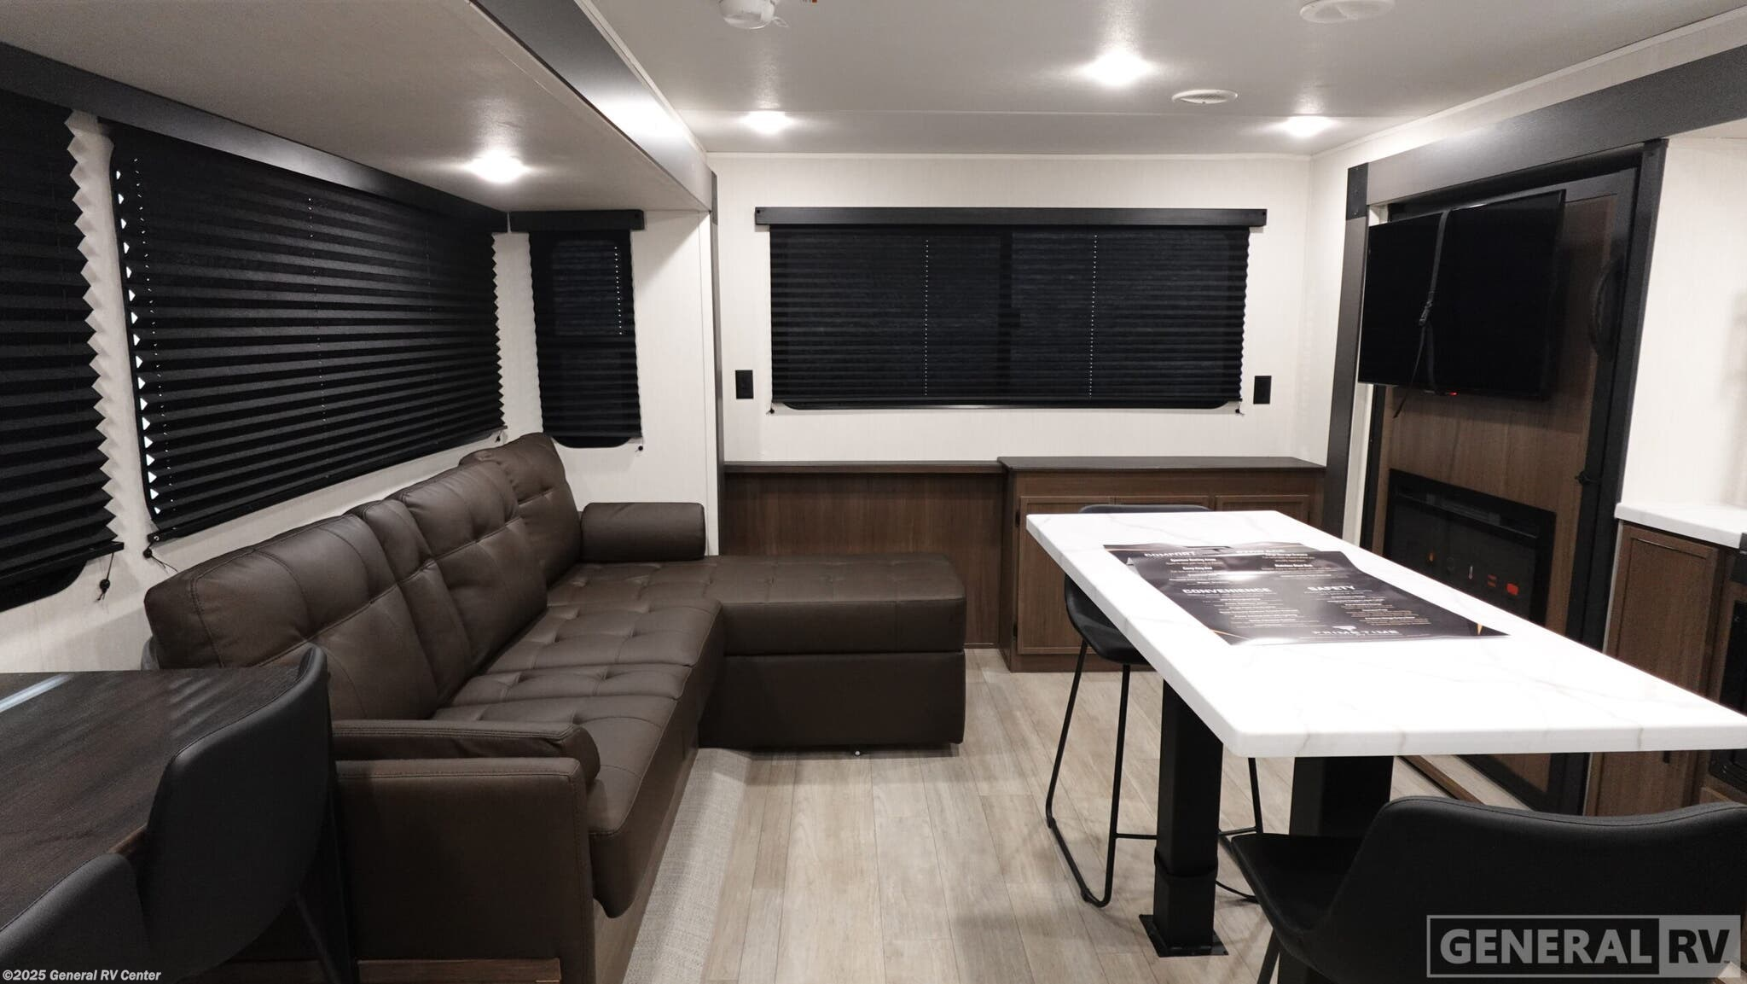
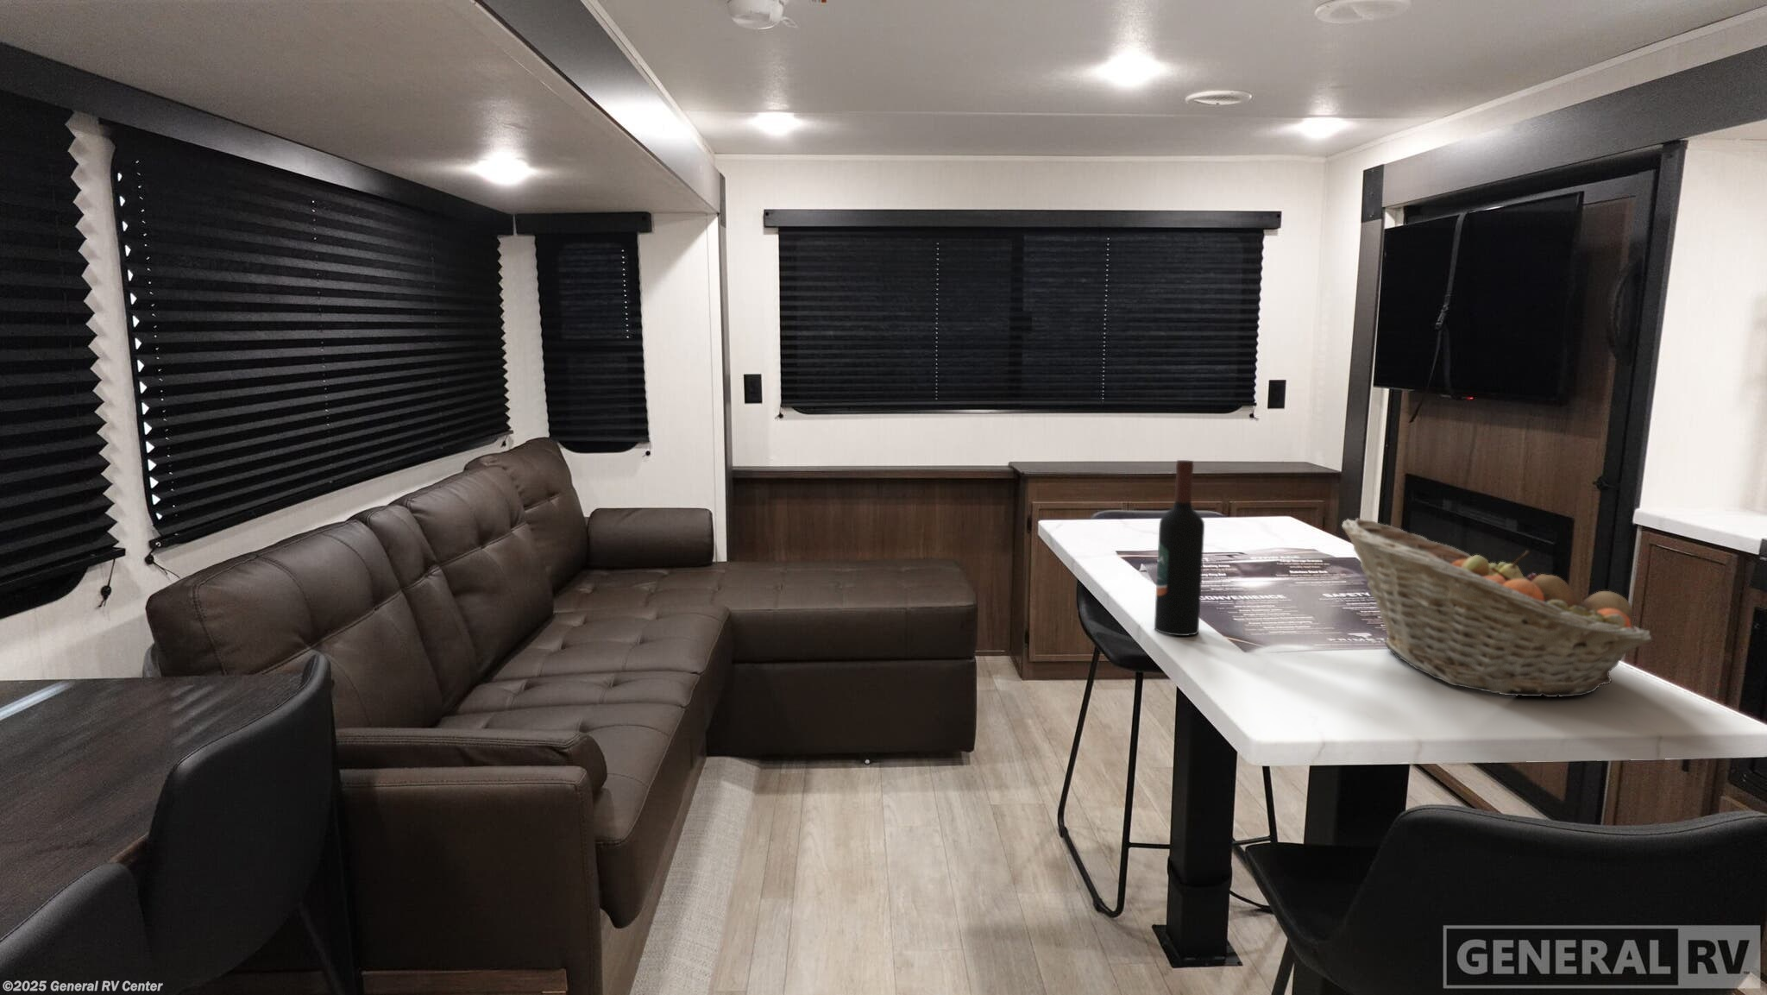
+ fruit basket (1478, 597)
+ wine bottle (1181, 546)
